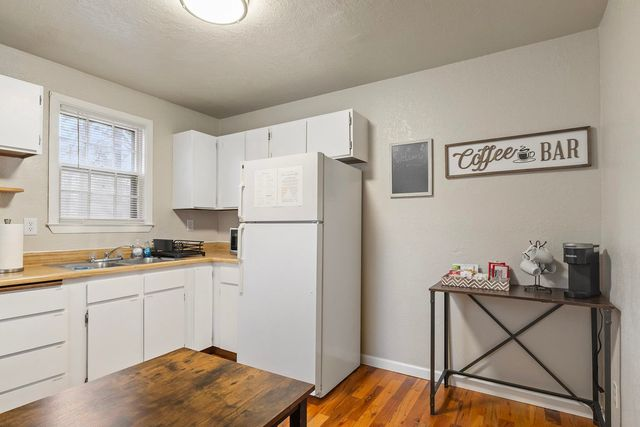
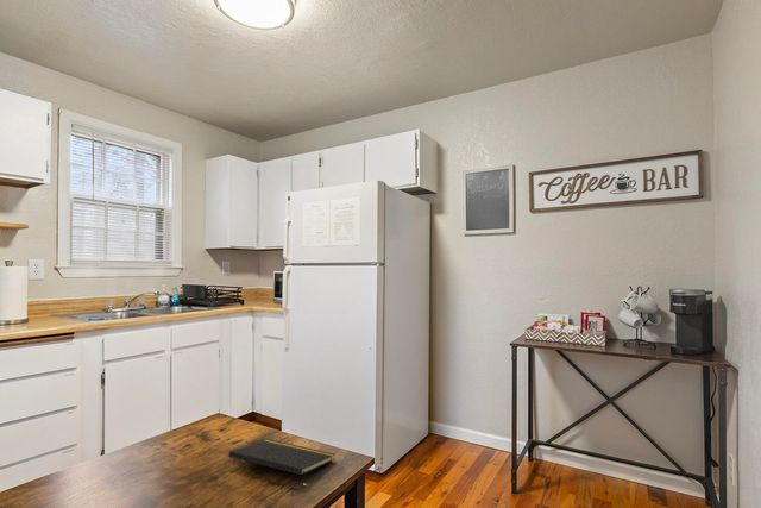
+ notepad (283, 454)
